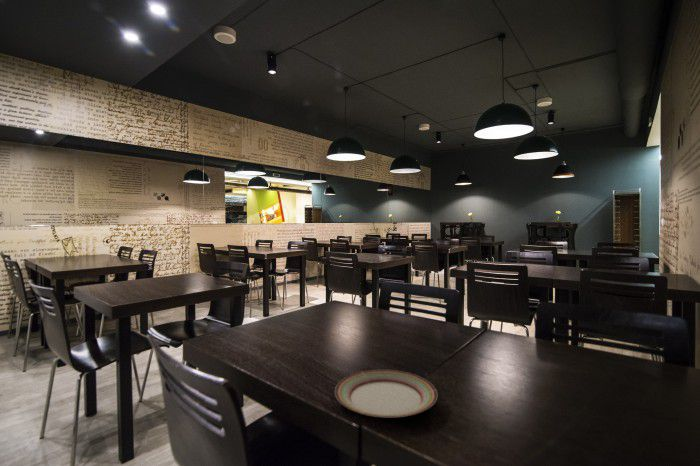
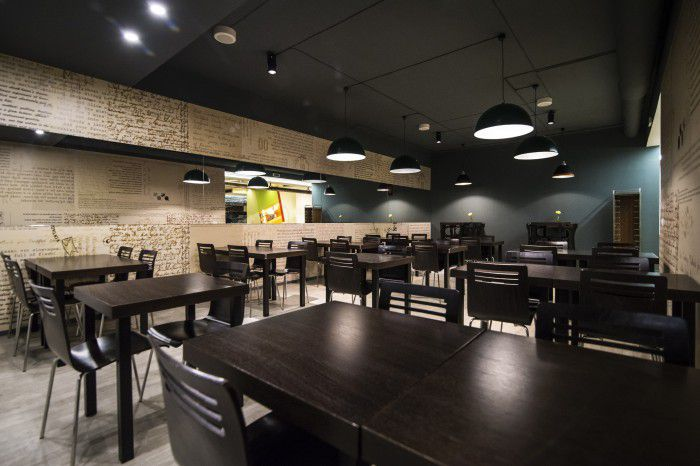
- plate (385, 394)
